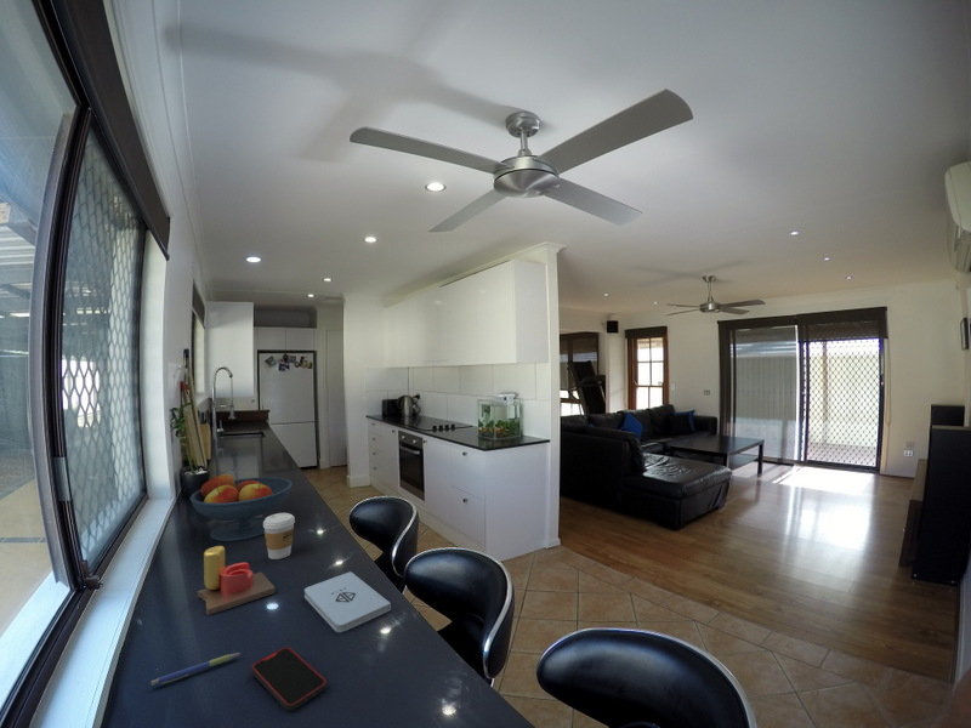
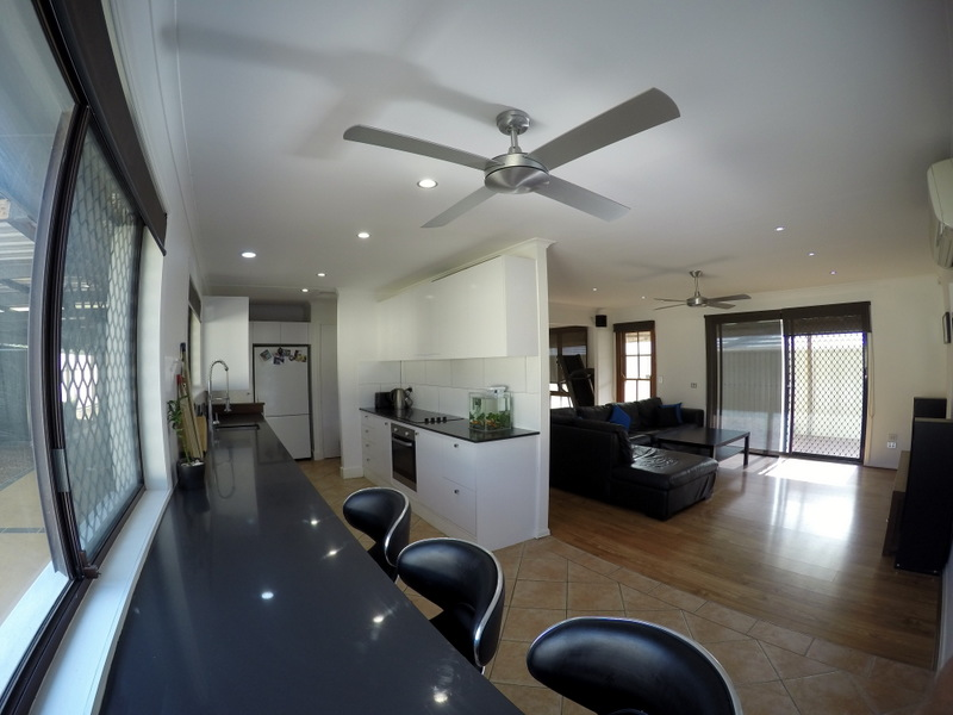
- candle (235, 571)
- notepad (345, 598)
- pen (198, 667)
- coffee cup (279, 535)
- fruit bowl (244, 501)
- smartphone (288, 676)
